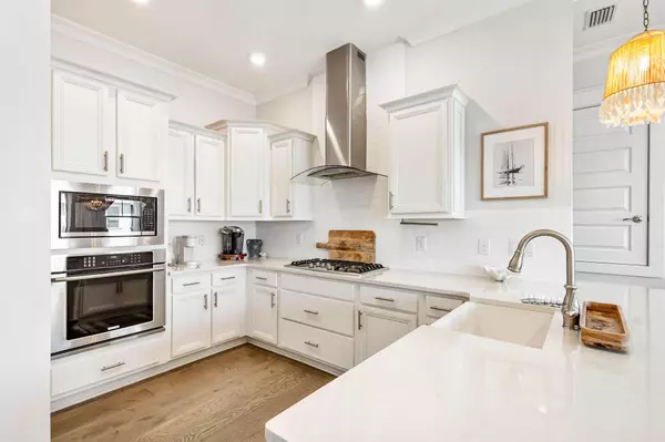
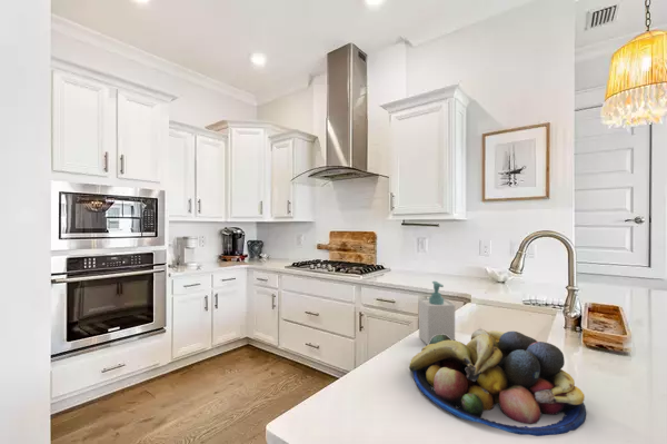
+ fruit bowl (489, 358)
+ soap bottle (436, 312)
